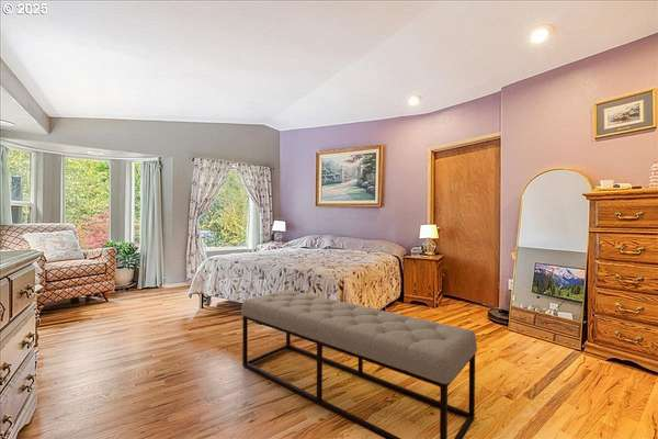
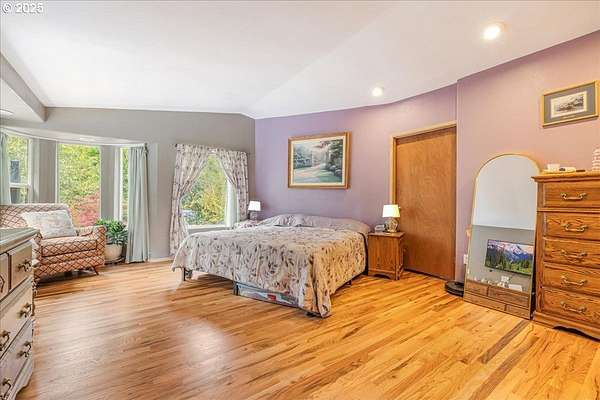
- bench (341, 350)
